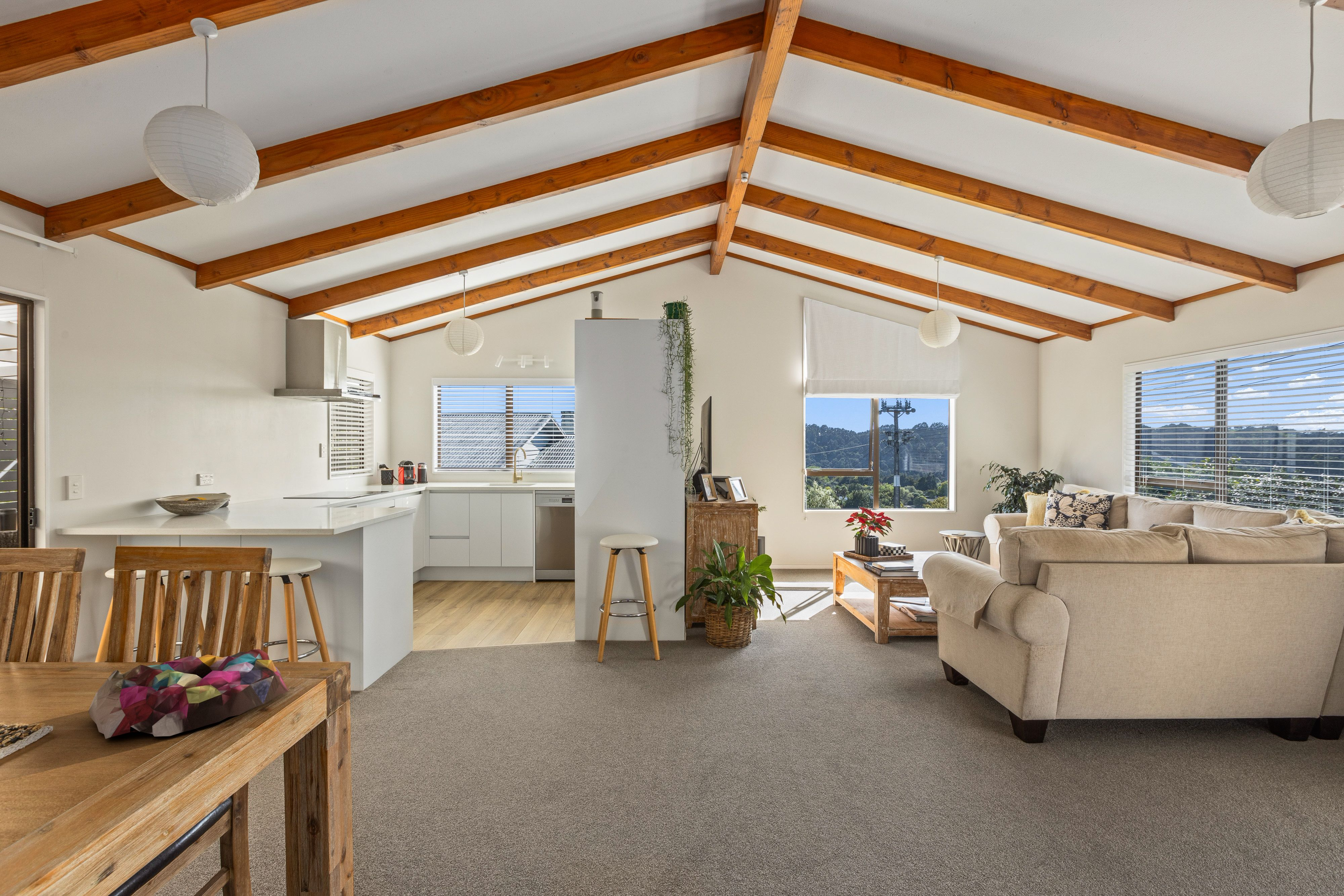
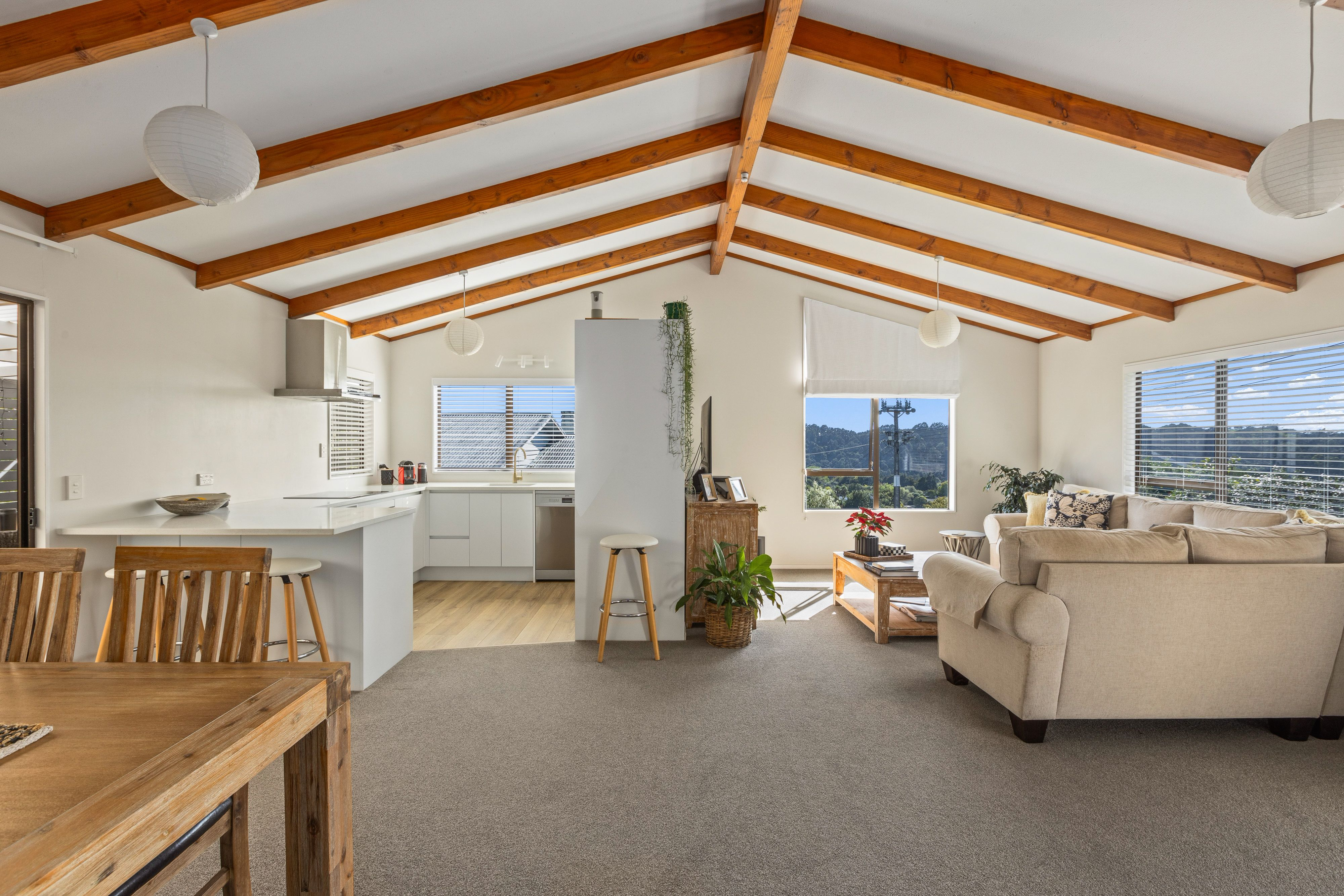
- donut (193, 683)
